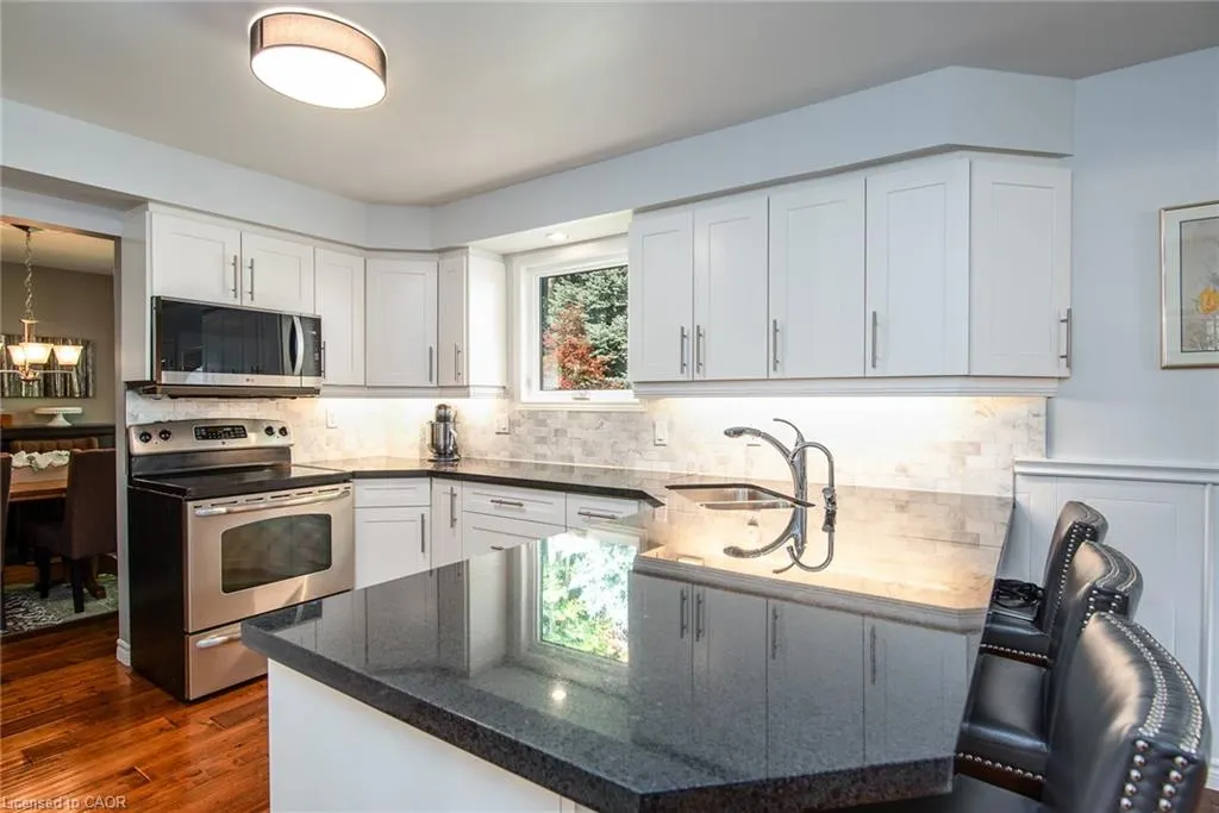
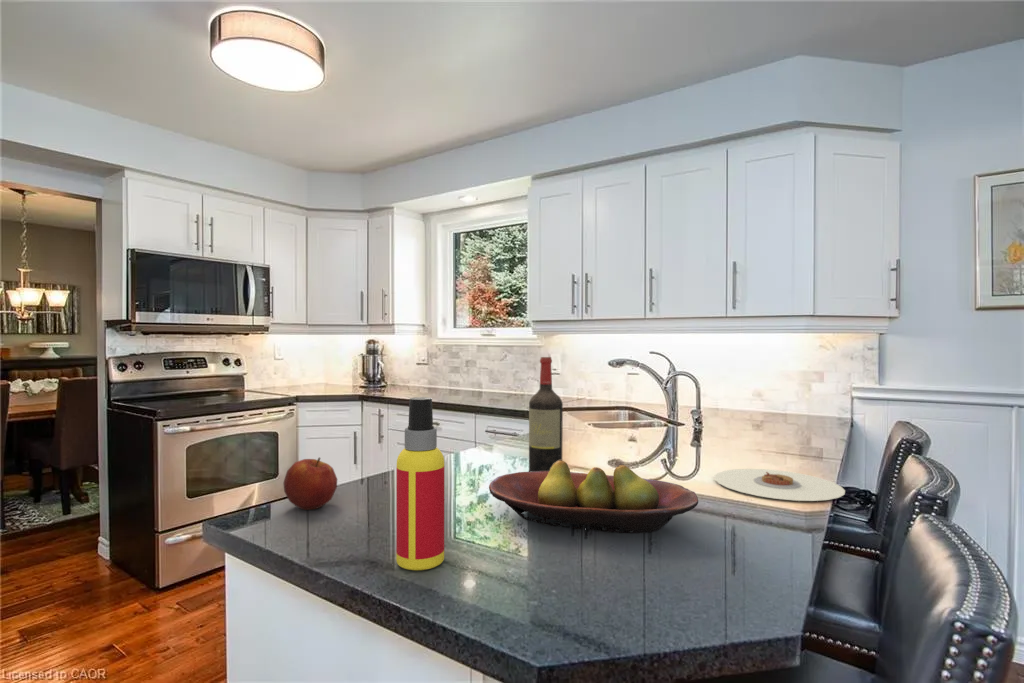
+ plate (776, 479)
+ spray bottle (420, 480)
+ apple (310, 481)
+ wine bottle (545, 419)
+ fruit bowl (589, 491)
